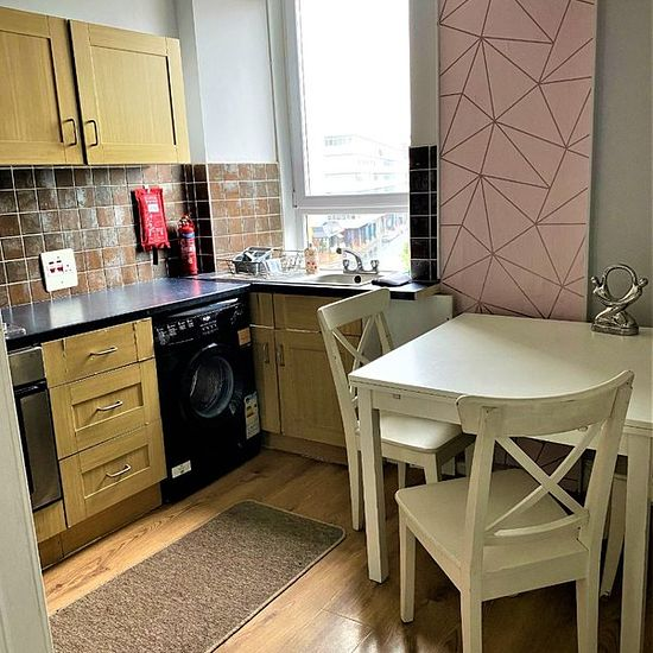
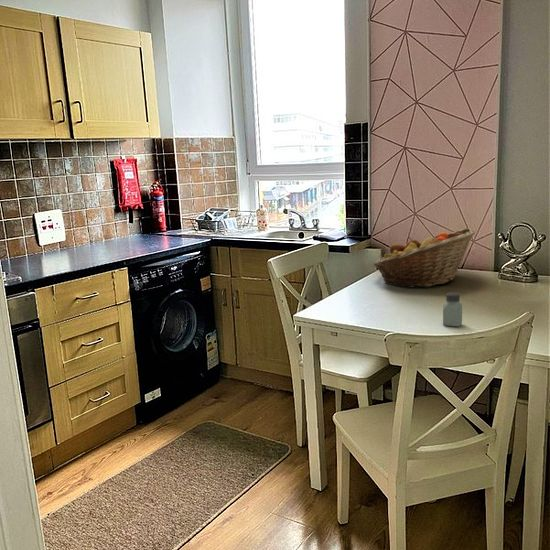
+ fruit basket (424, 255)
+ saltshaker (452, 309)
